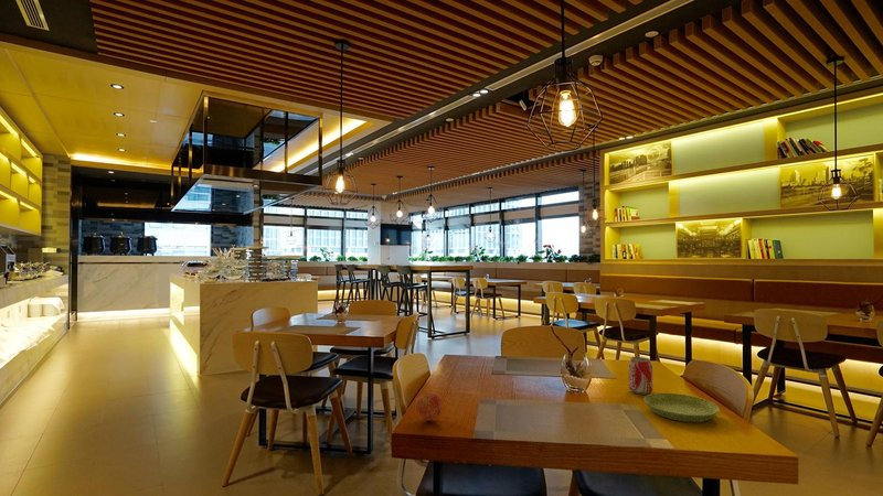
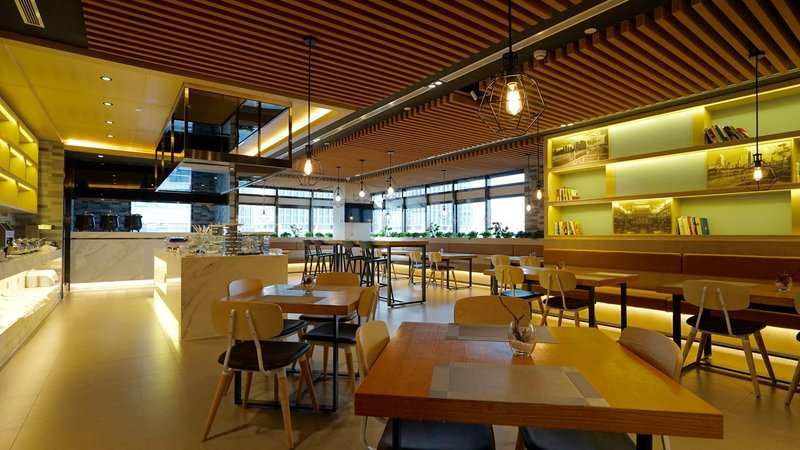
- apple (428, 406)
- saucer (680, 408)
- beverage can (640, 375)
